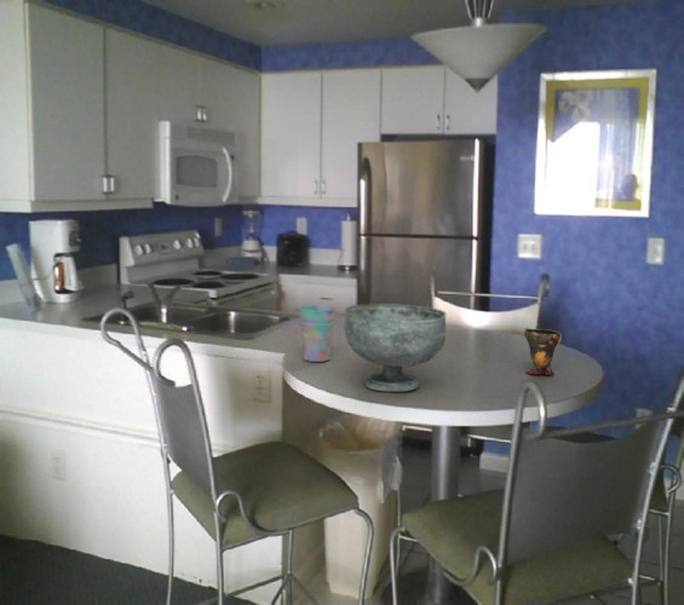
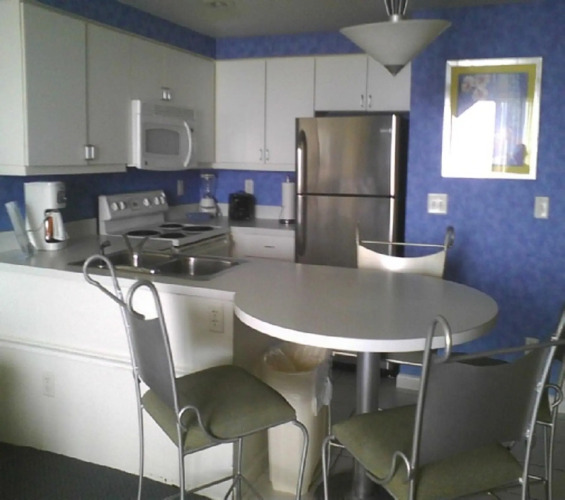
- decorative bowl (395, 347)
- cup (541, 351)
- cup (316, 334)
